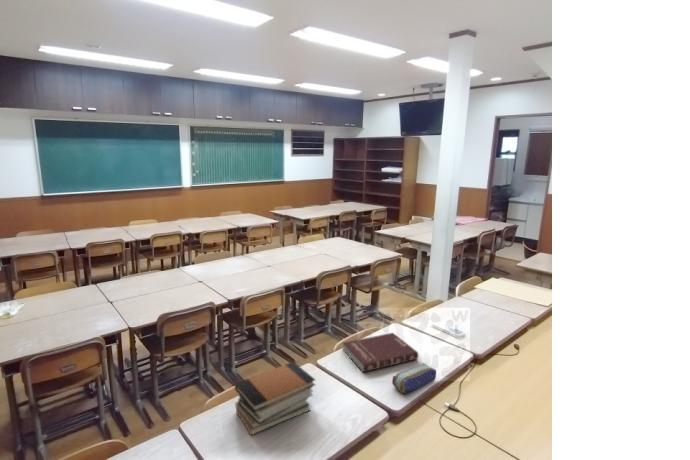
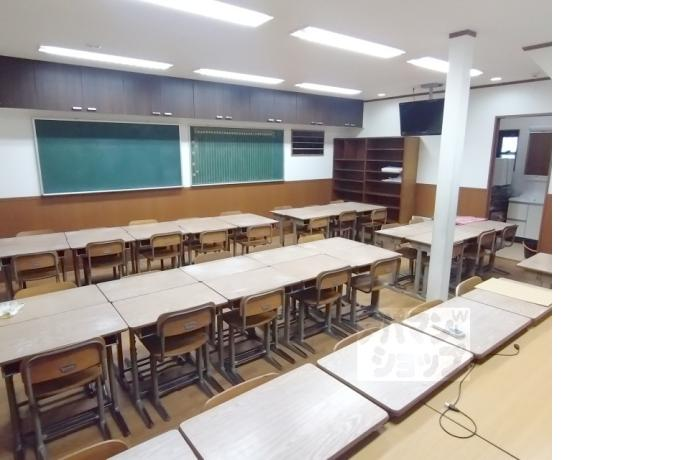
- pencil case (414, 377)
- book (379, 351)
- book stack (275, 396)
